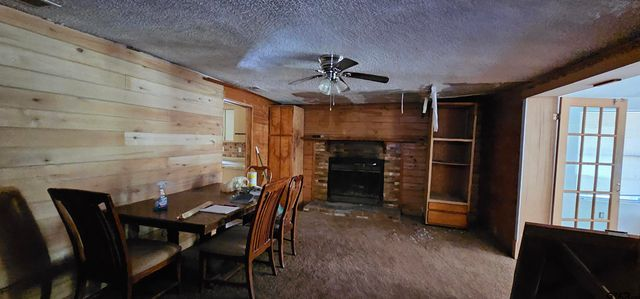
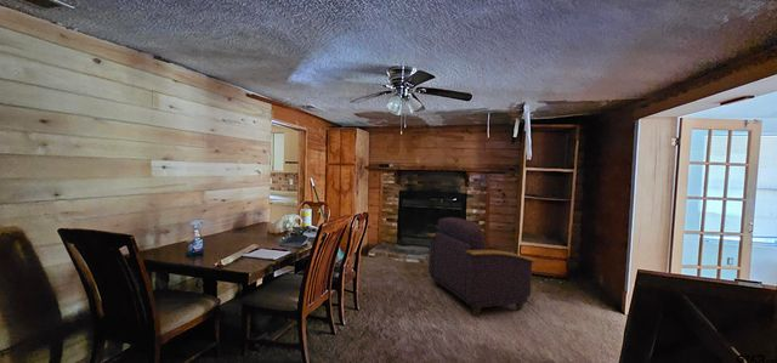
+ armchair (476, 257)
